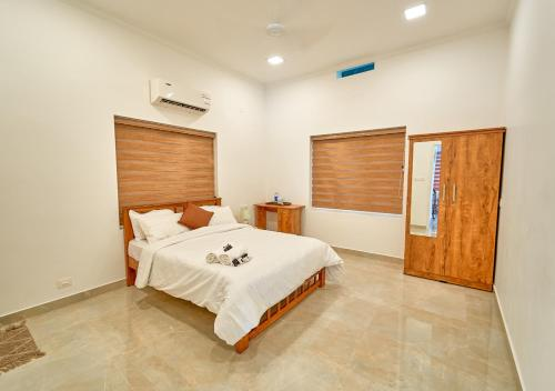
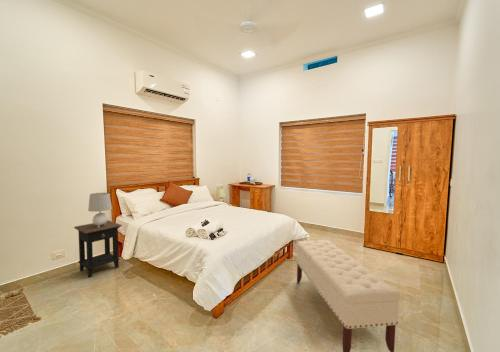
+ side table (105, 247)
+ bench (335, 284)
+ table lamp (100, 209)
